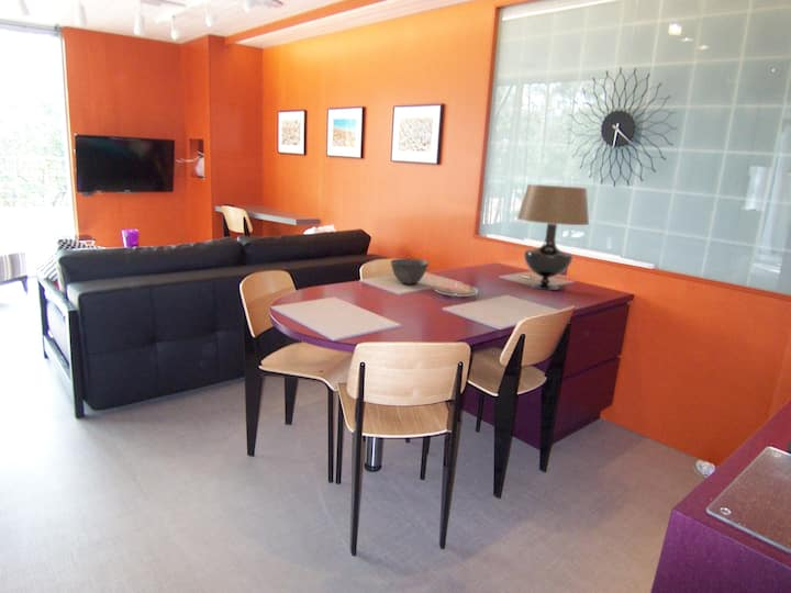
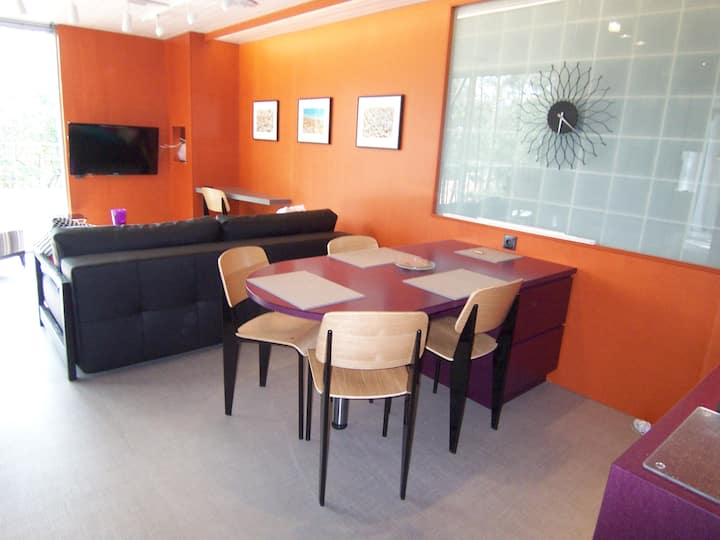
- table lamp (550, 237)
- bowl (409, 272)
